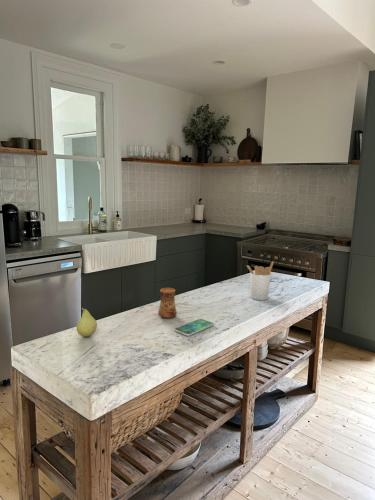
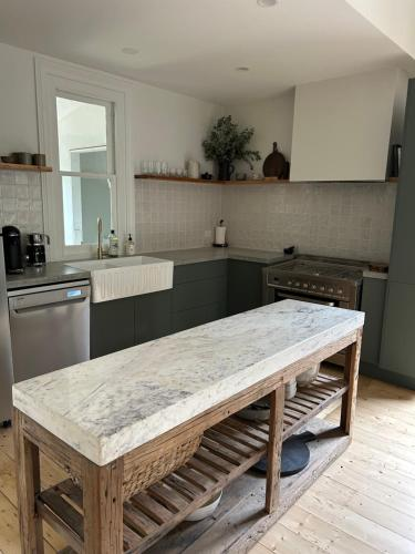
- fruit (85, 320)
- utensil holder (260, 280)
- smartphone (194, 326)
- cup (167, 303)
